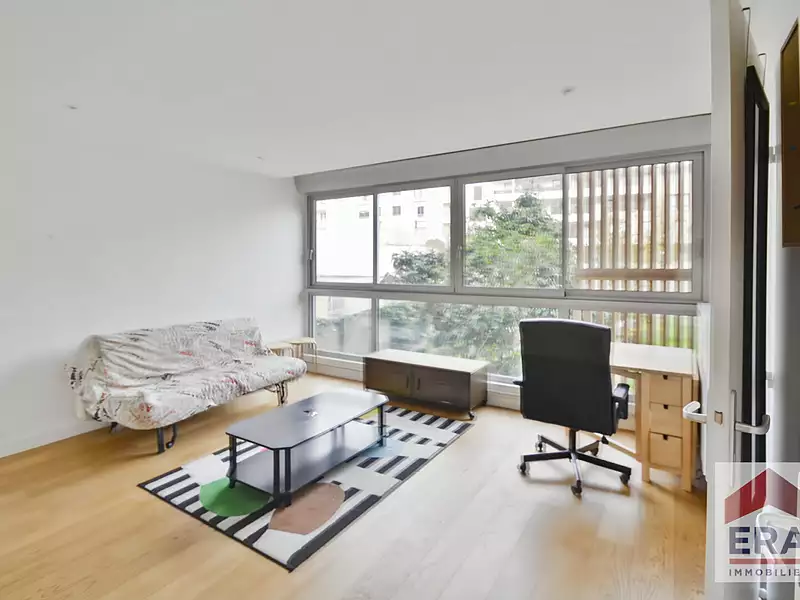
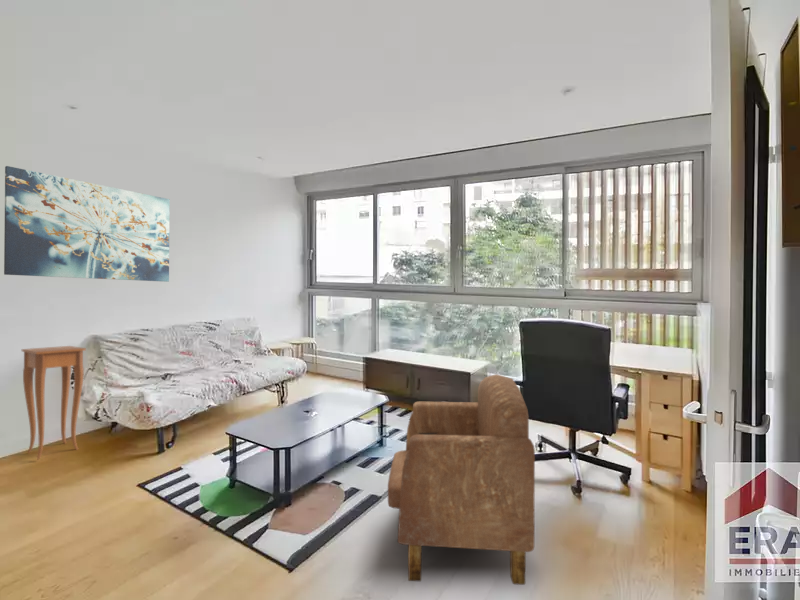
+ side table (61, 399)
+ armchair (452, 457)
+ wall art (98, 231)
